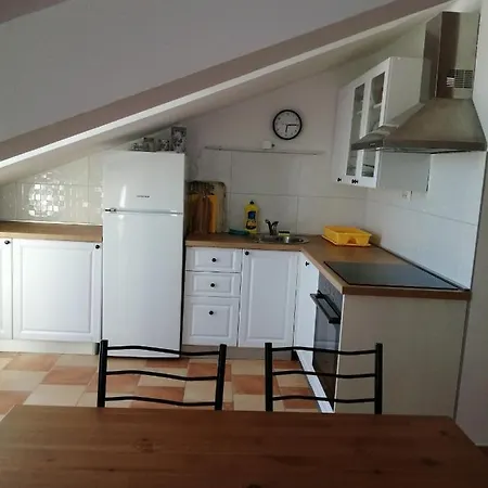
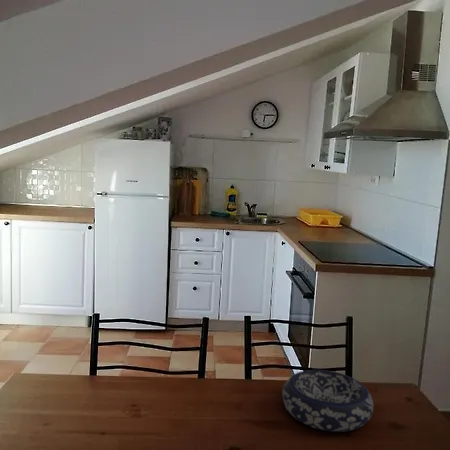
+ decorative bowl (326, 399)
